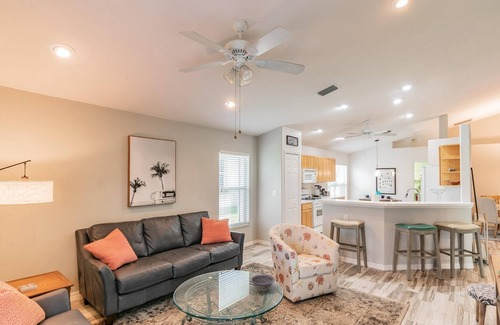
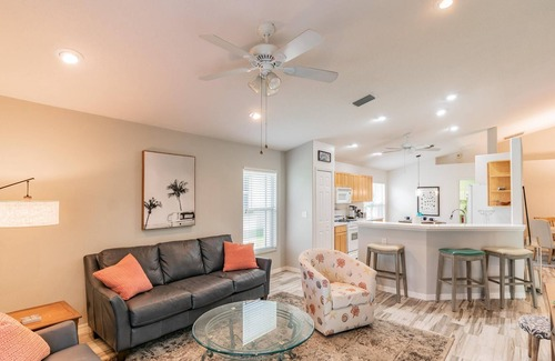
- decorative bowl (262, 284)
